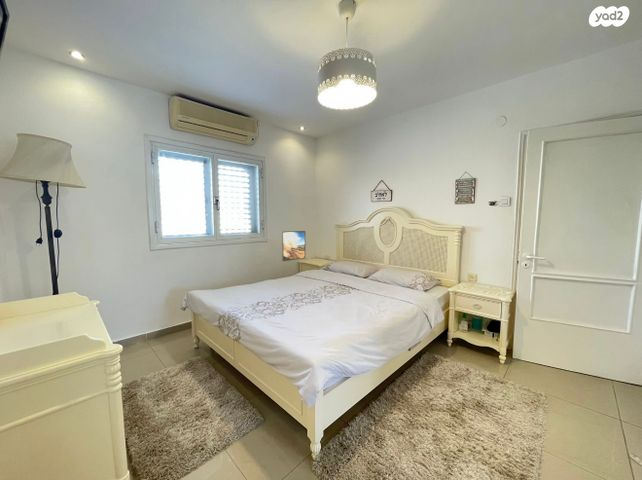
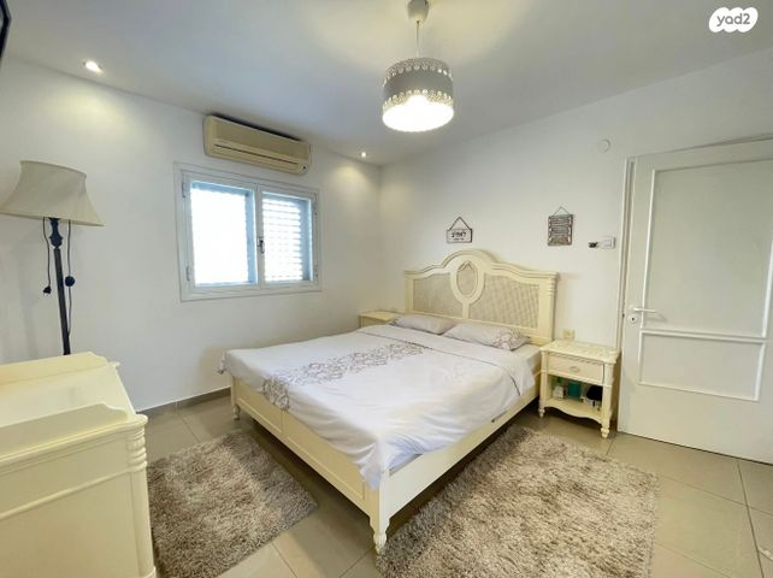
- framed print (294, 245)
